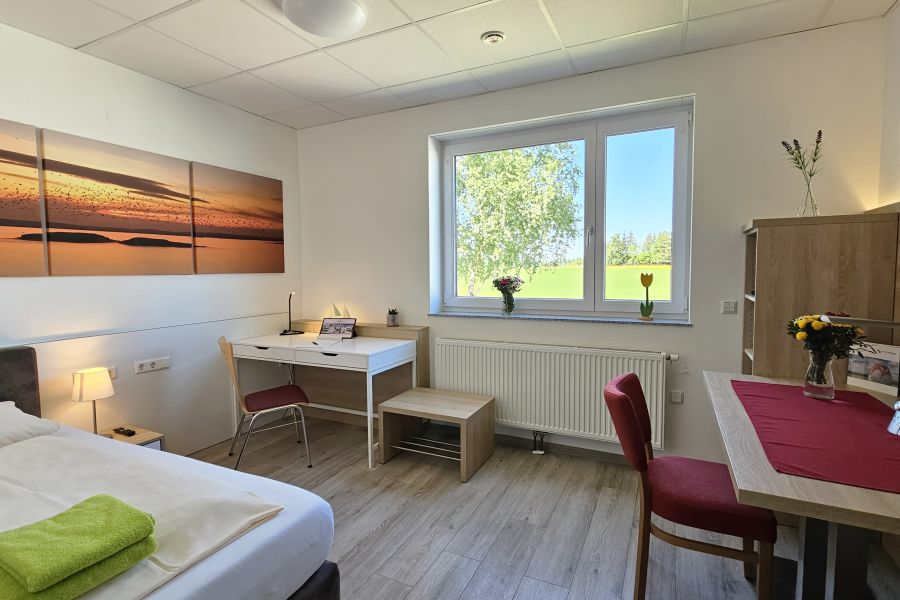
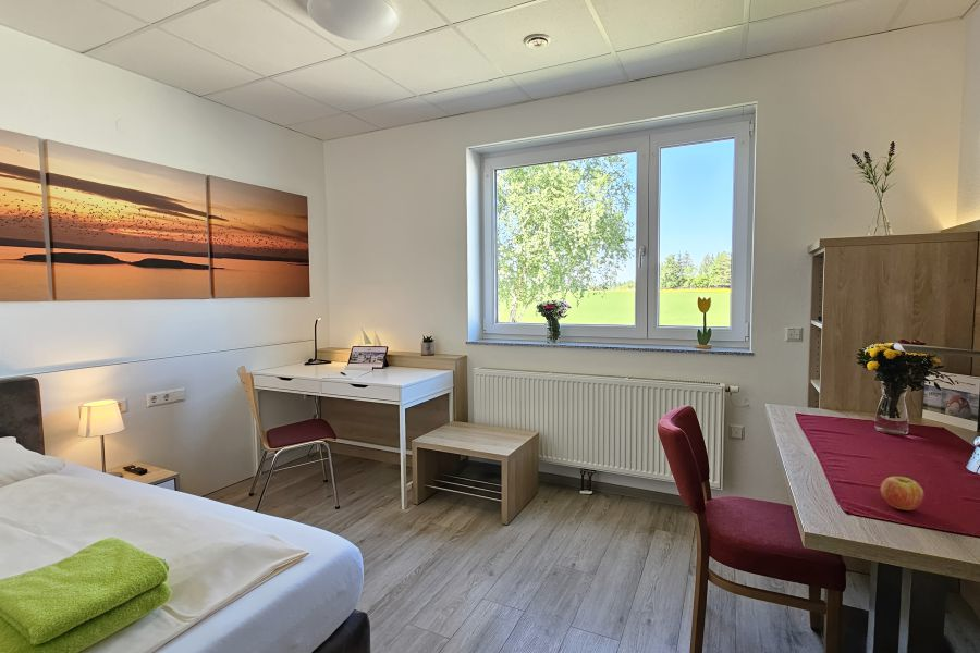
+ fruit (902, 492)
